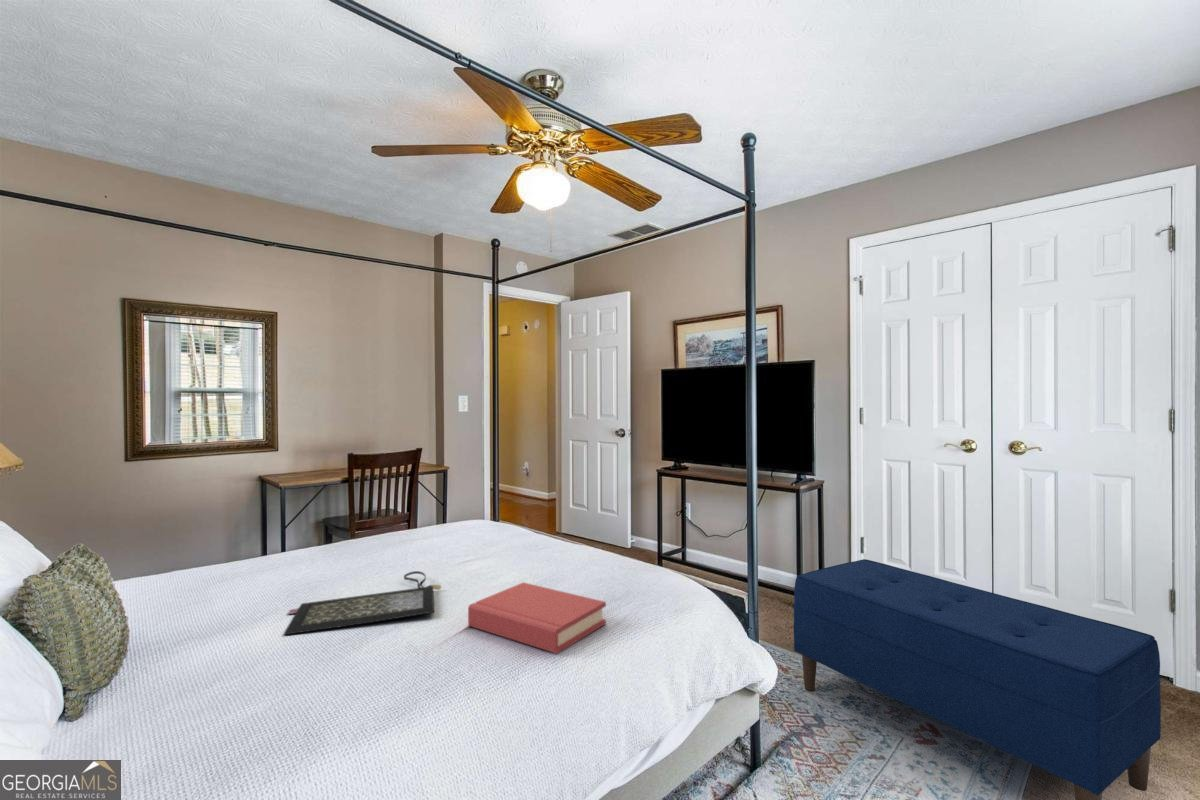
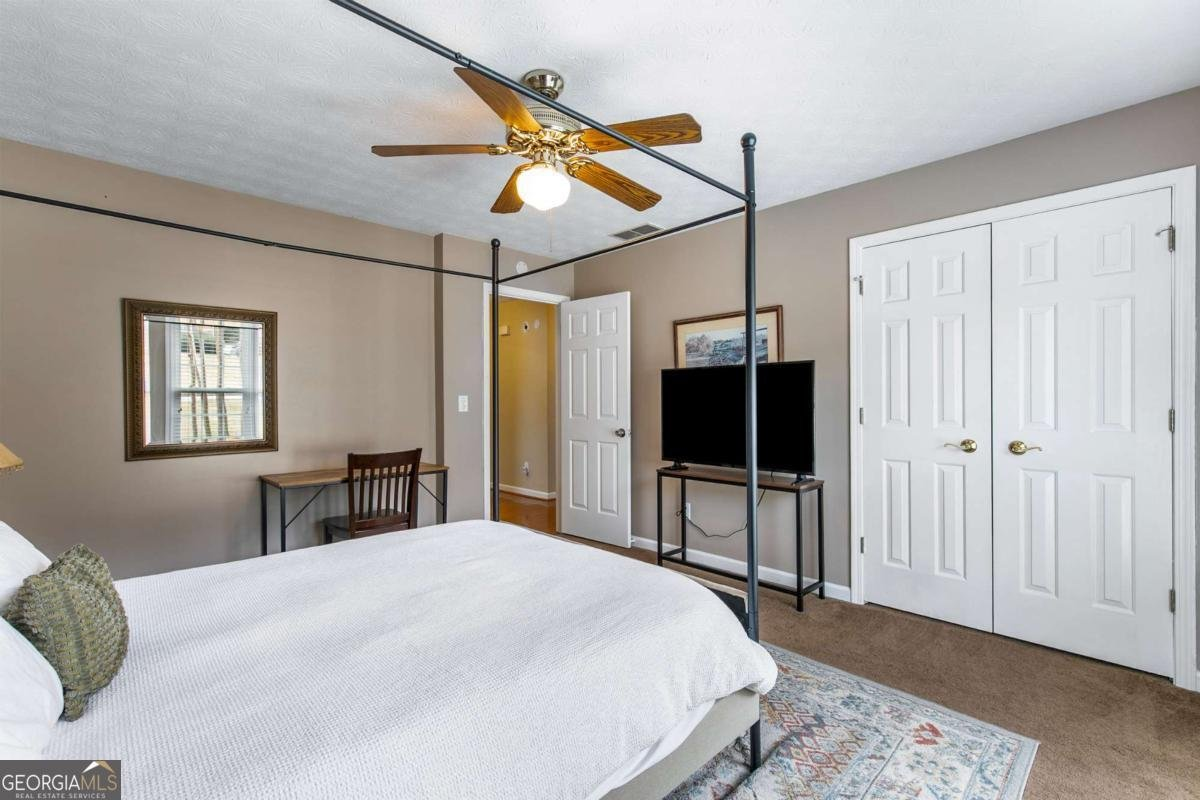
- bench (949, 665)
- hardback book (537, 614)
- clutch bag (373, 605)
